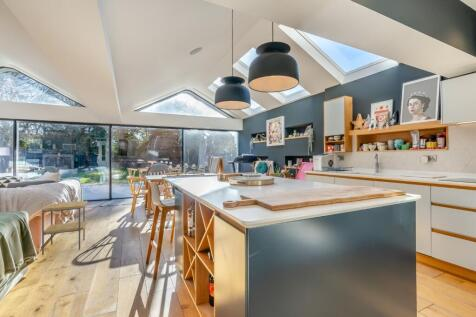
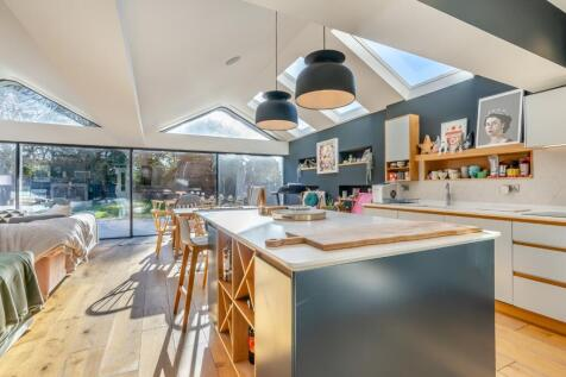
- side table (66, 225)
